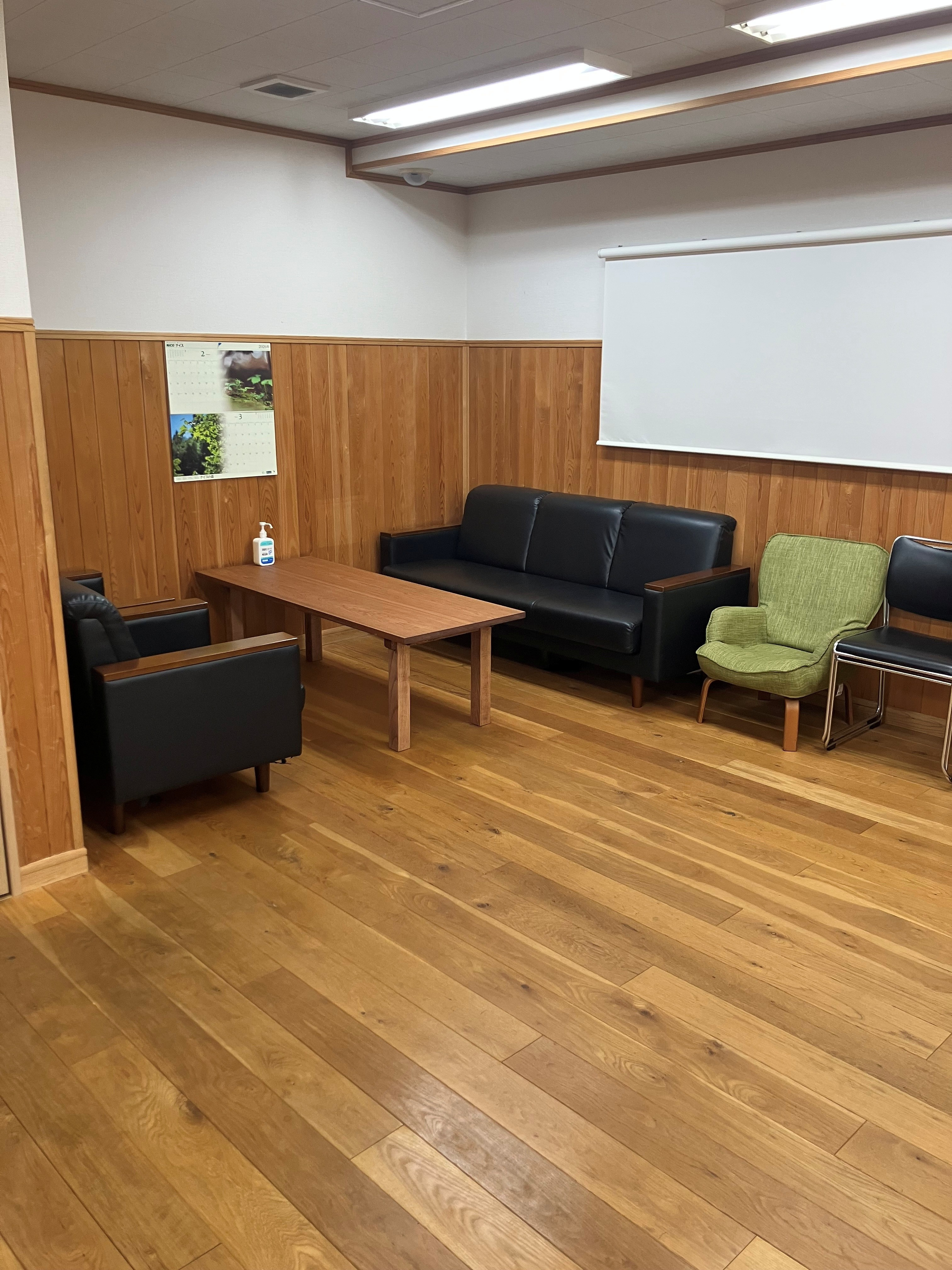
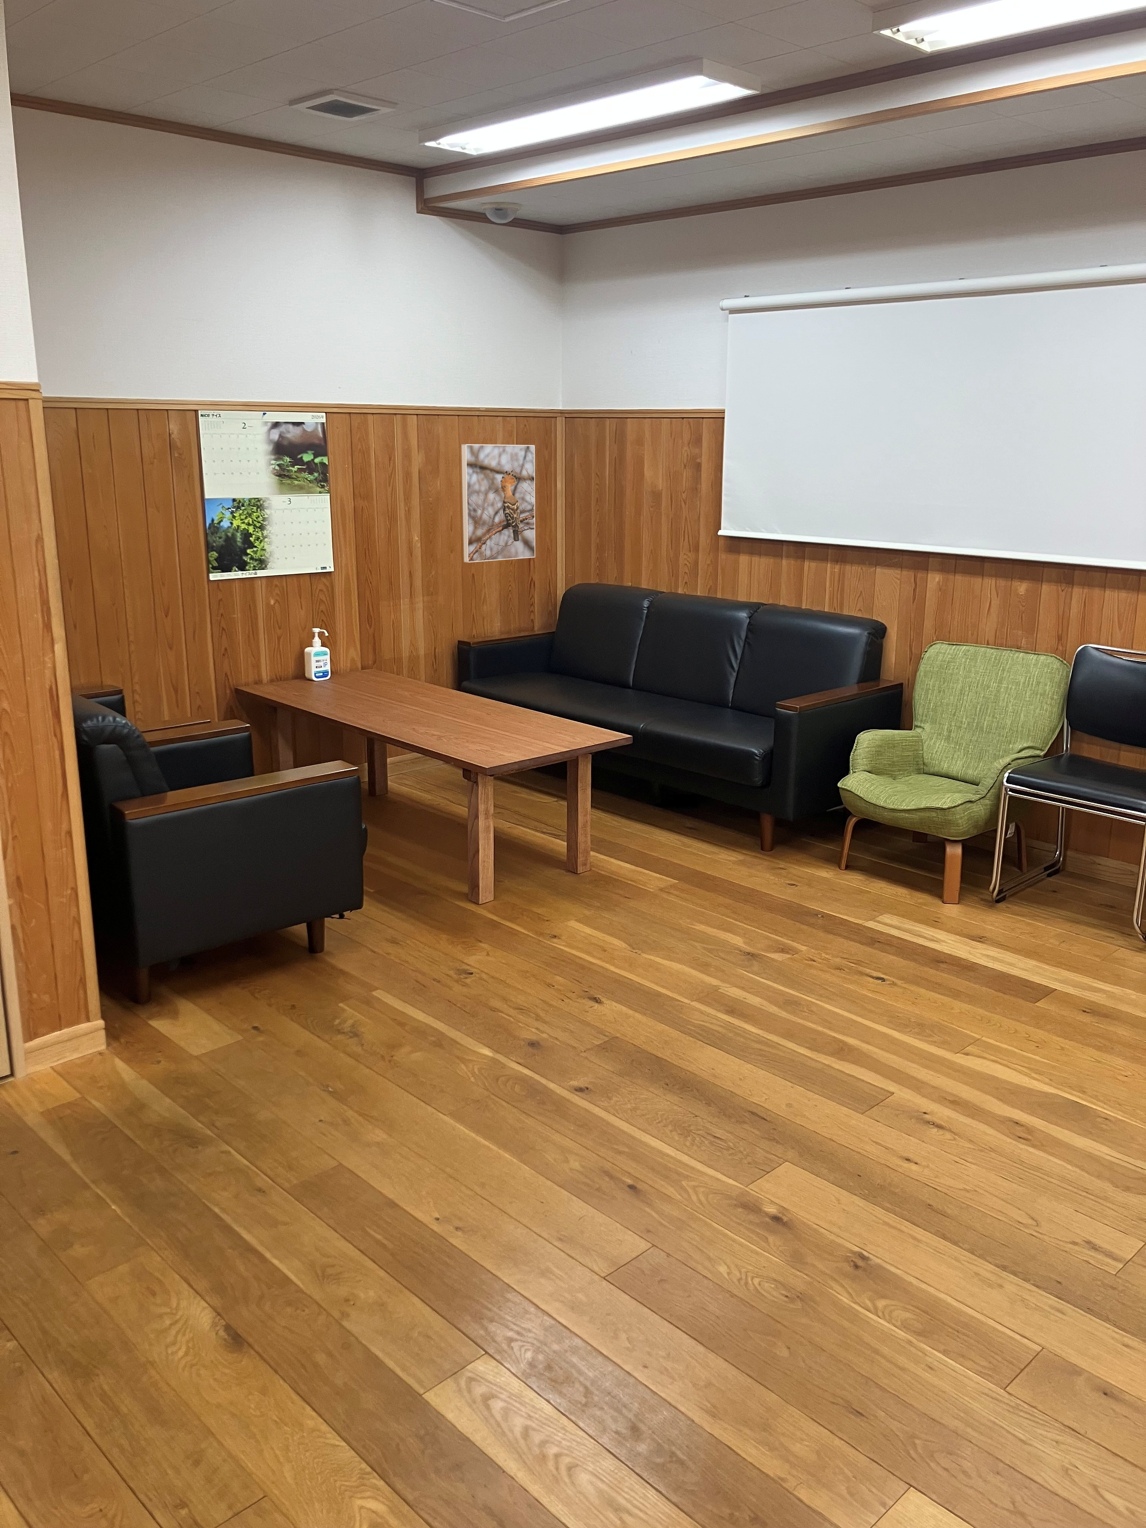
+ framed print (500, 503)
